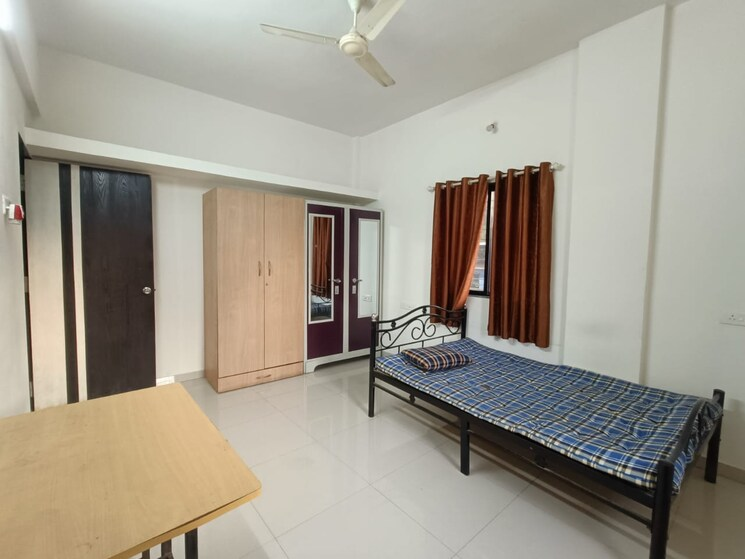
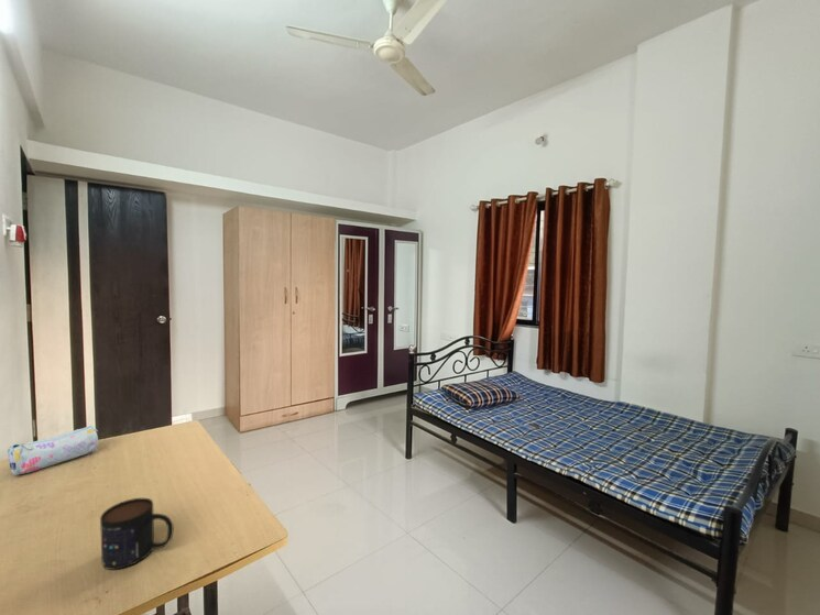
+ pencil case (54, 448)
+ mug (139, 530)
